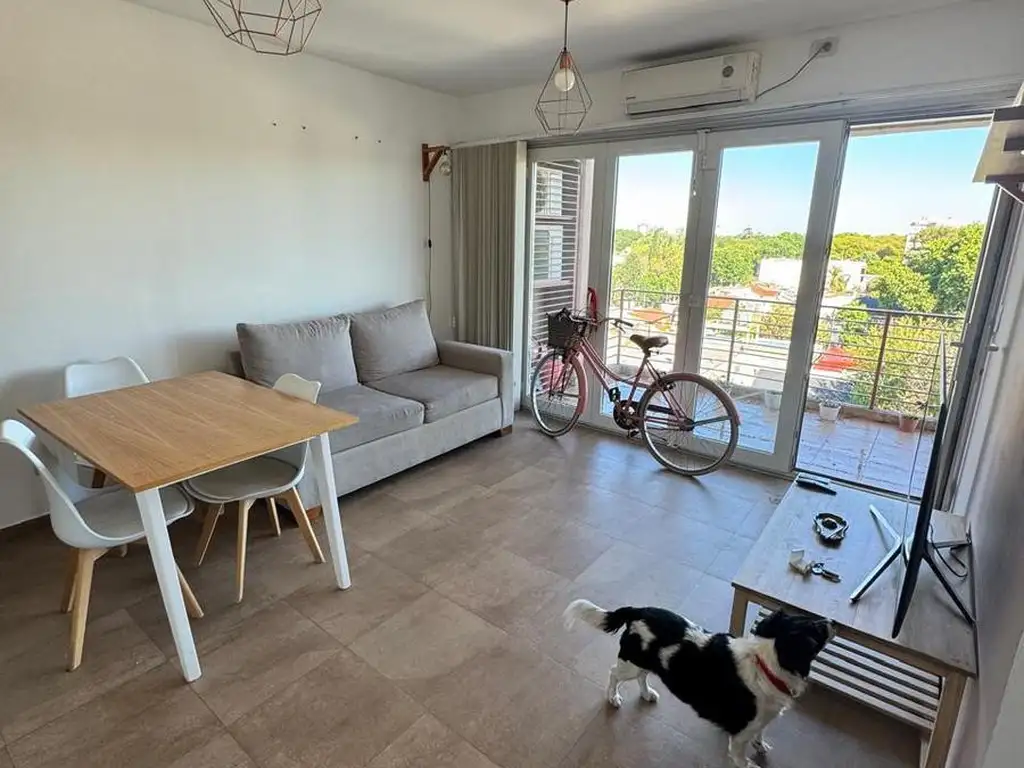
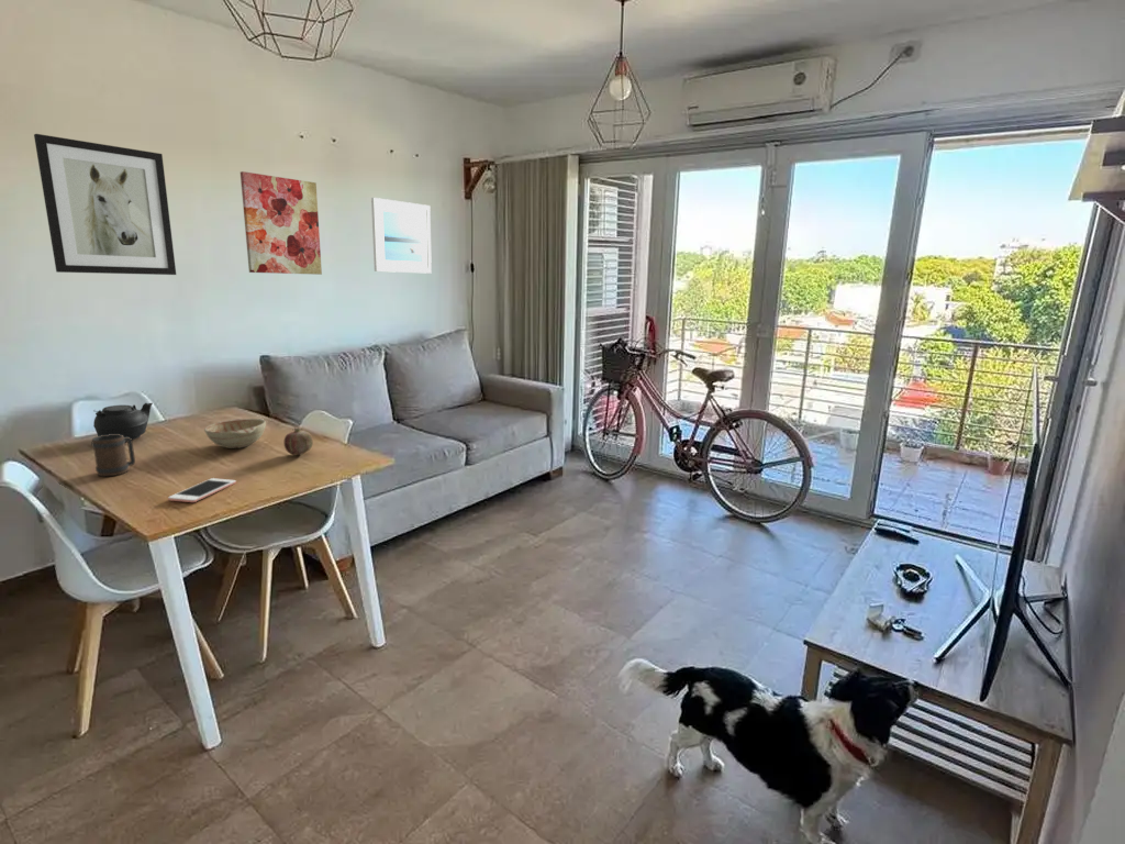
+ wall art (111, 210)
+ decorative bowl (236, 434)
+ cell phone (203, 489)
+ mug (114, 454)
+ teapot (125, 422)
+ fruit (298, 441)
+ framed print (402, 237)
+ wall art (283, 226)
